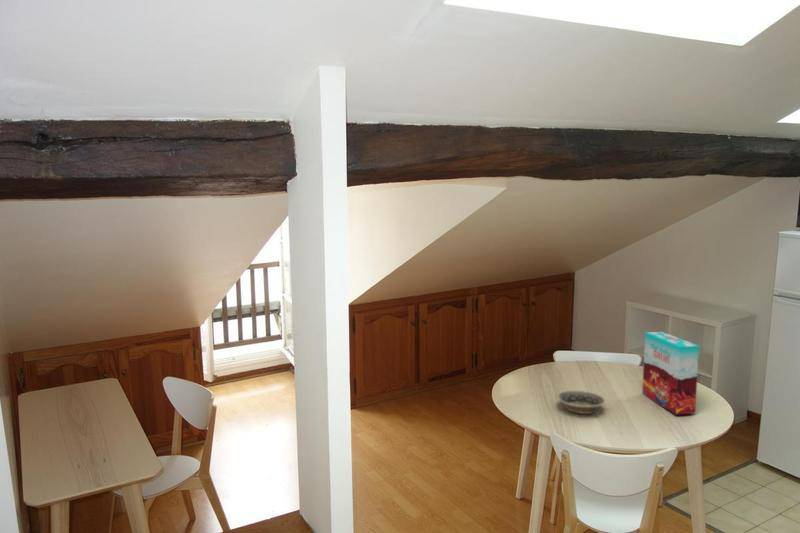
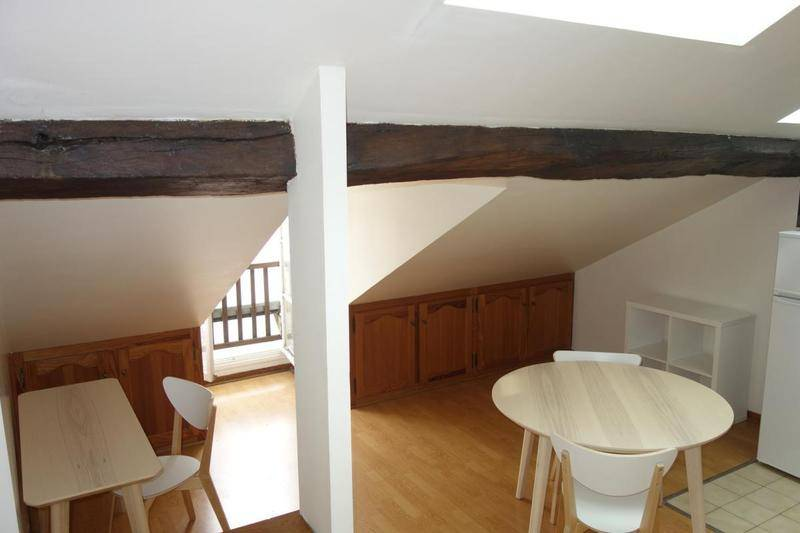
- cereal box (669, 371)
- bowl (580, 403)
